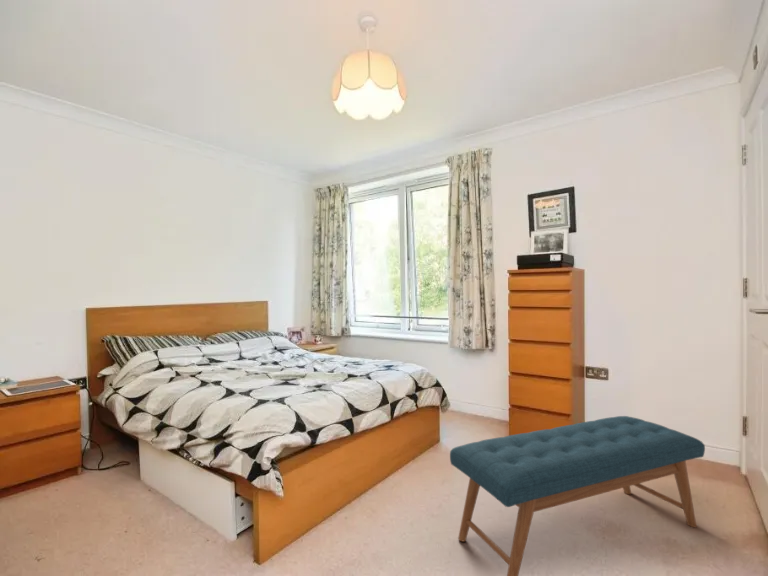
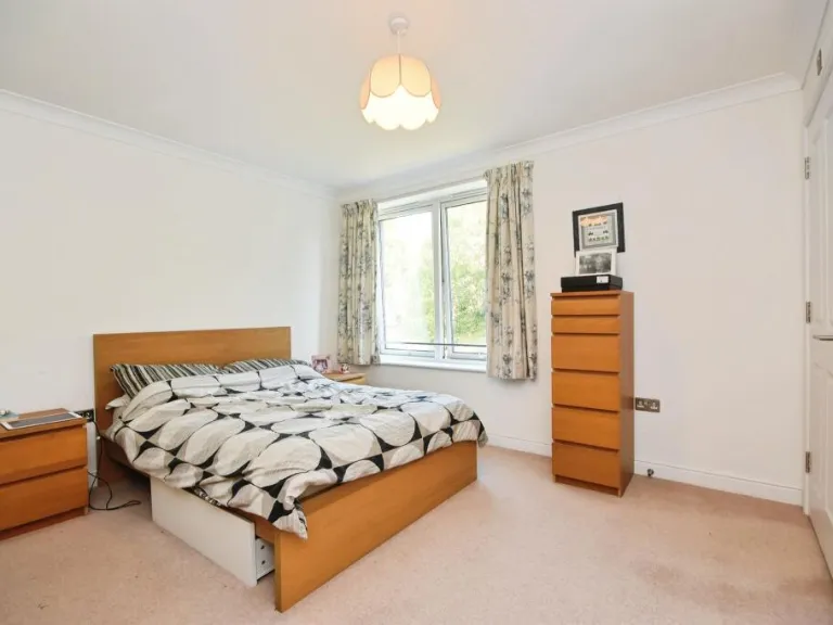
- bench (578, 484)
